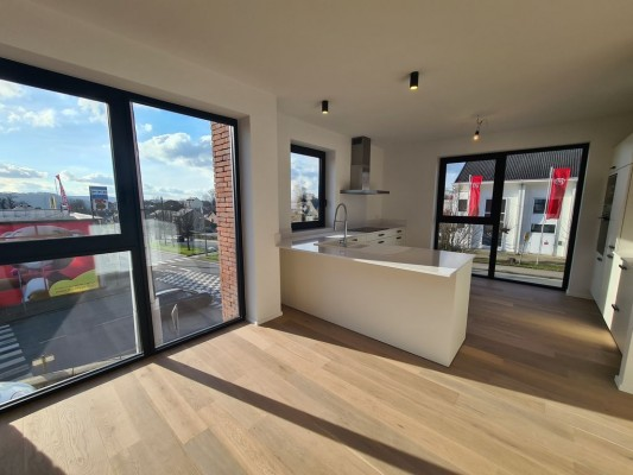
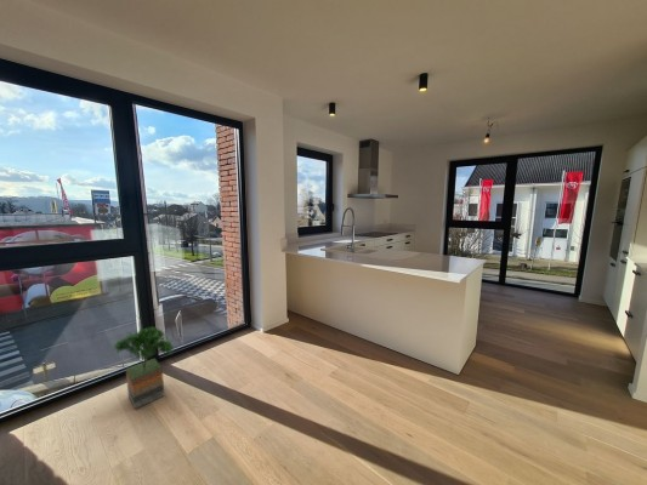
+ potted tree (146, 363)
